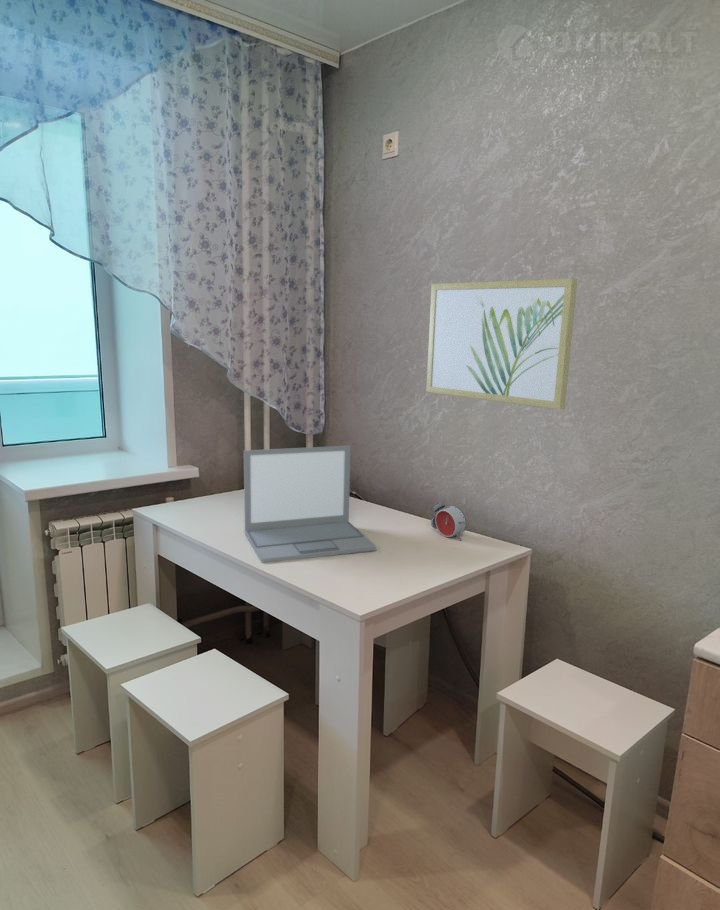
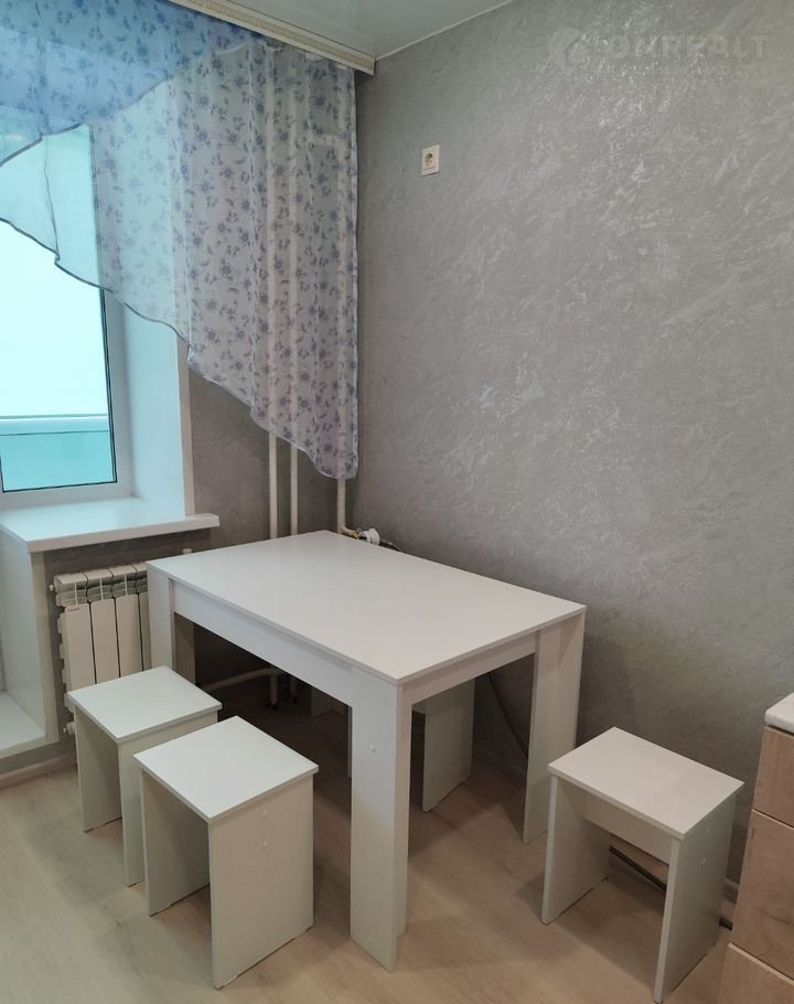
- wall art (493, 341)
- alarm clock (448, 519)
- laptop (308, 499)
